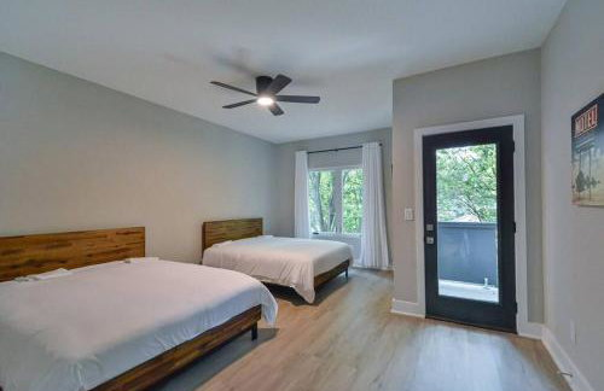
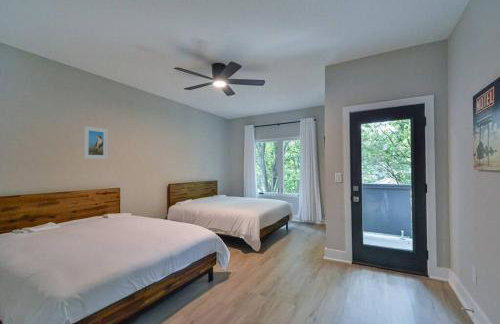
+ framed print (96, 143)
